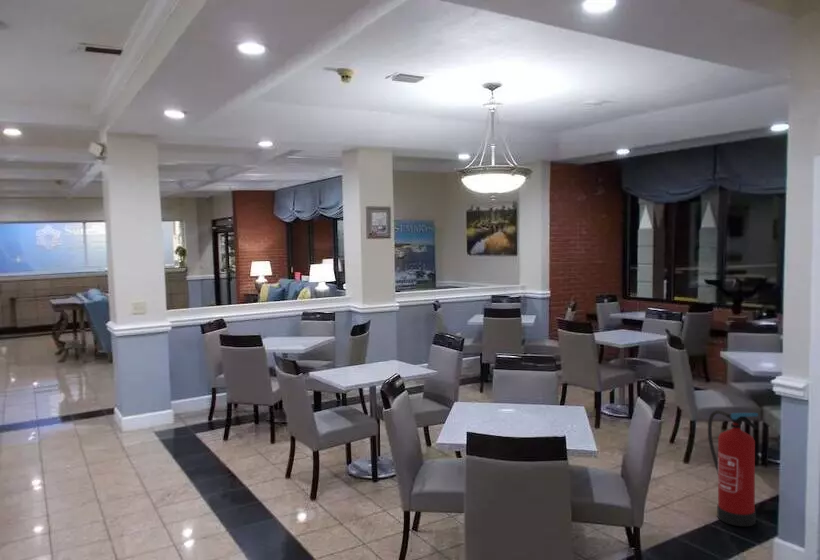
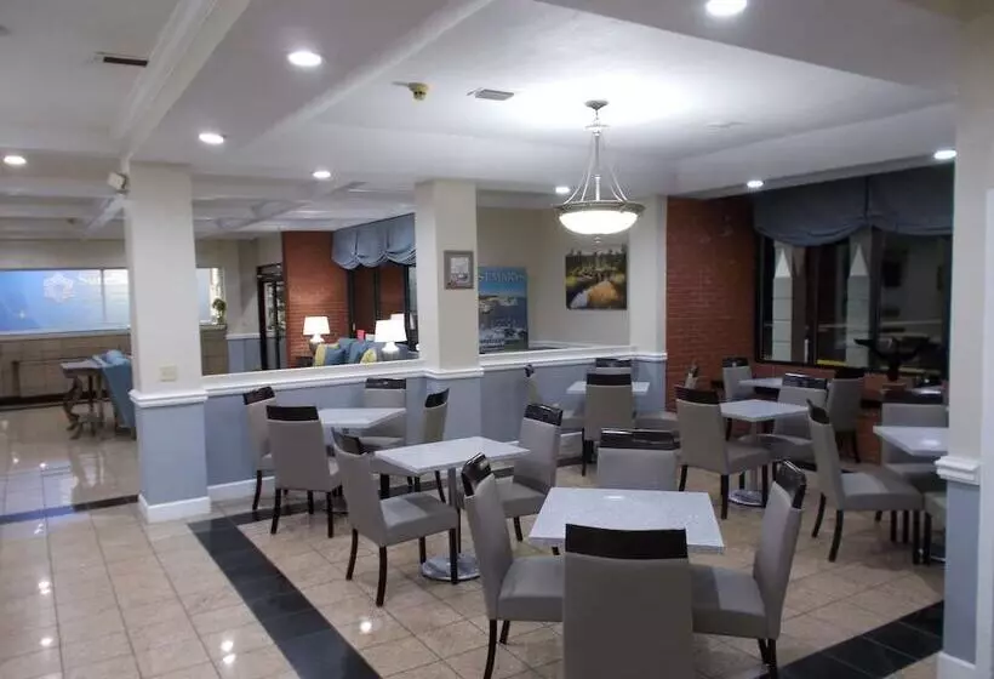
- fire extinguisher (730, 459)
